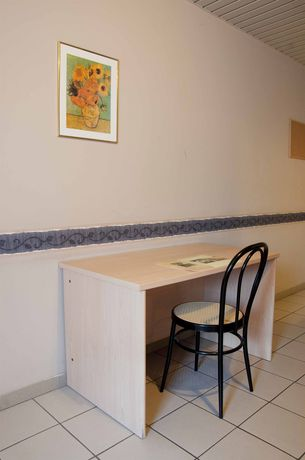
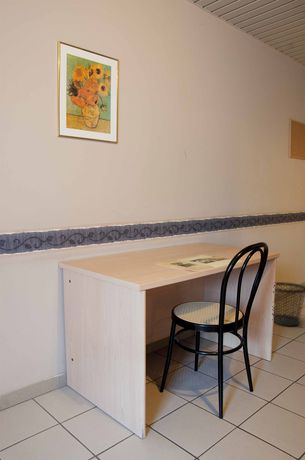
+ wastebasket (286, 304)
